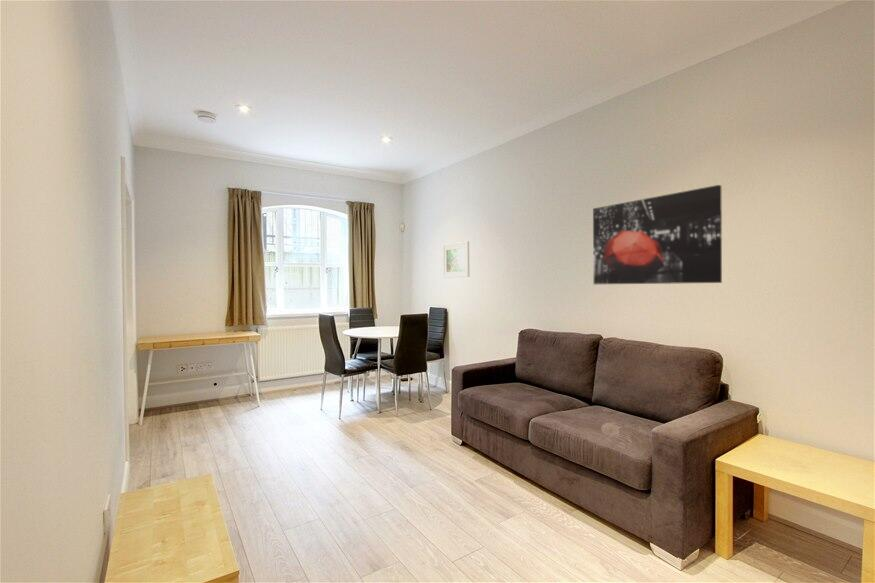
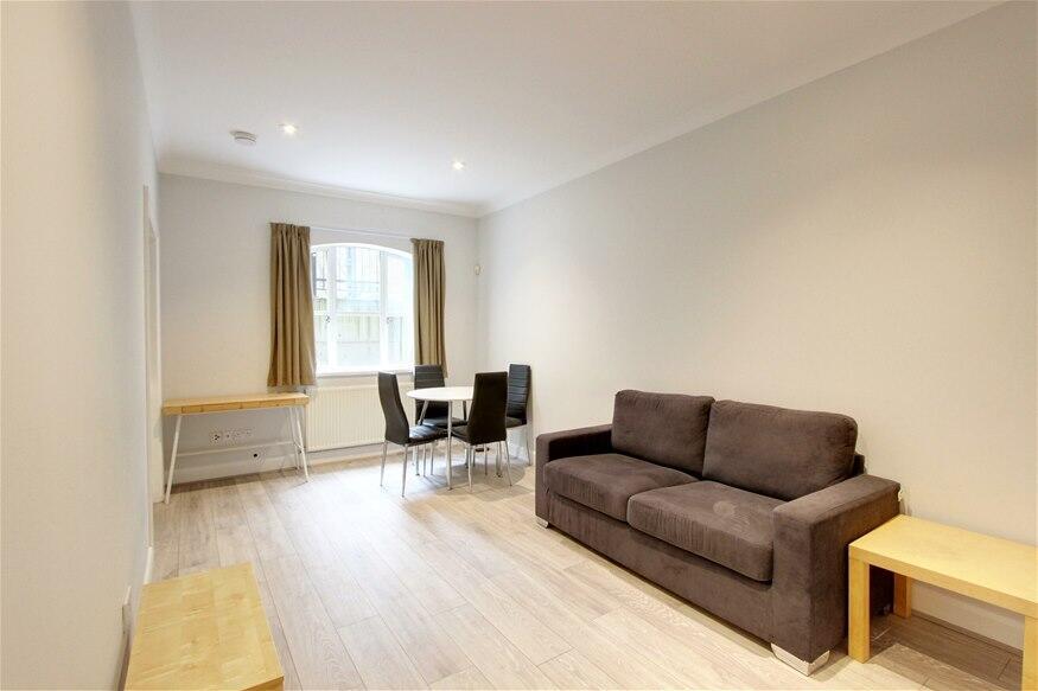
- wall art (649, 241)
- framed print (455, 260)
